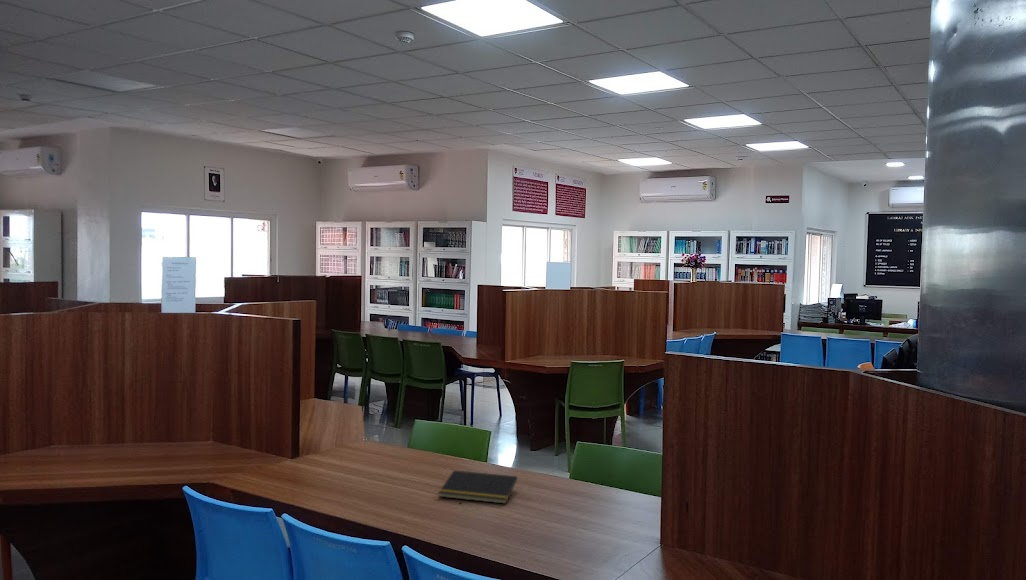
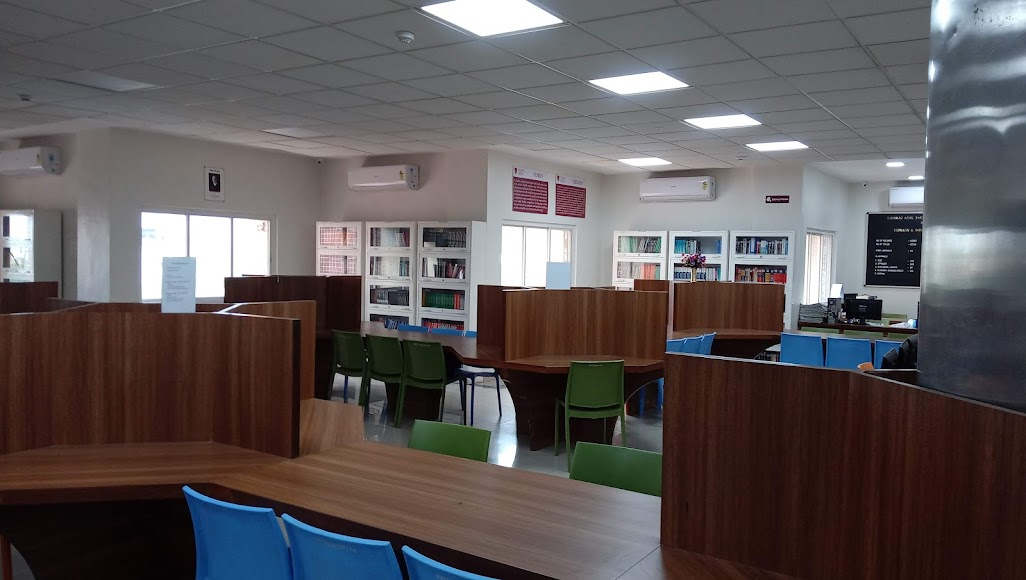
- notepad (478, 486)
